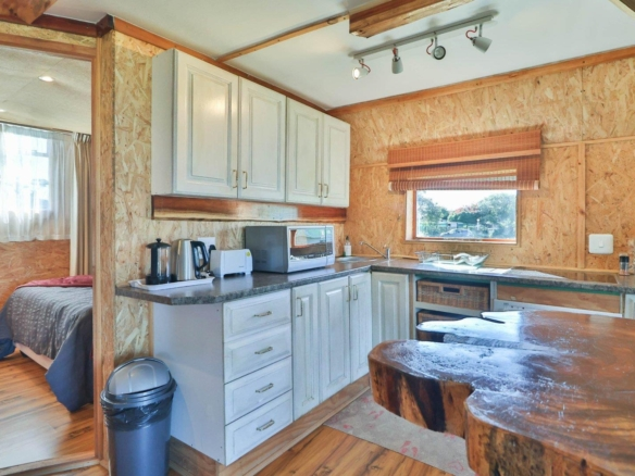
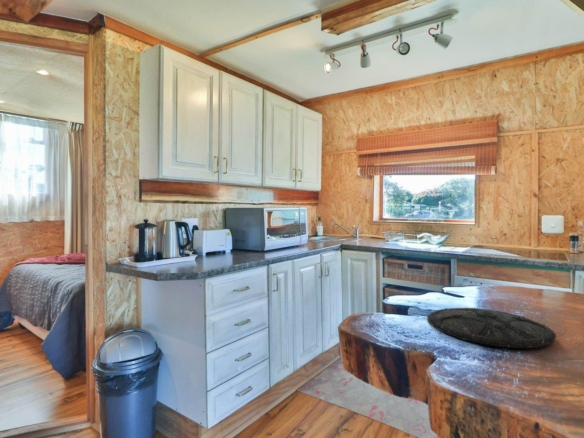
+ plate (486, 318)
